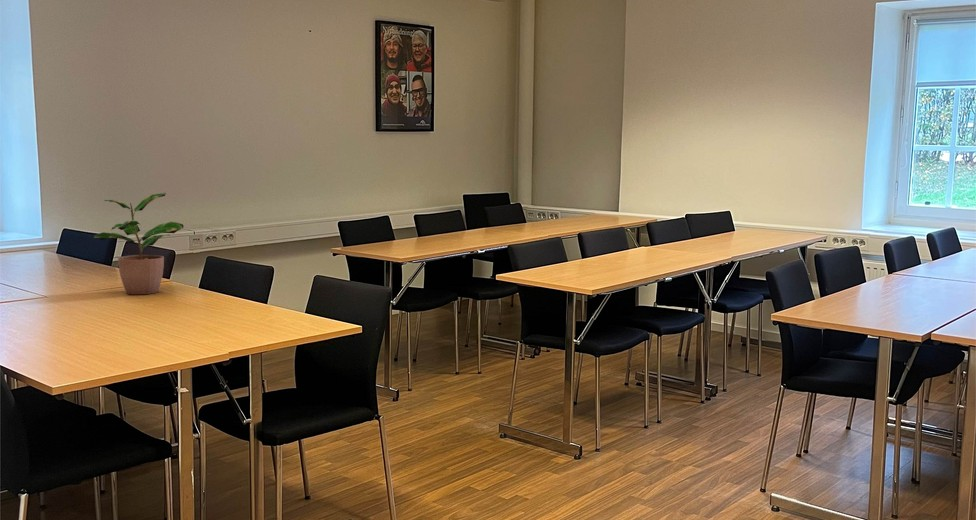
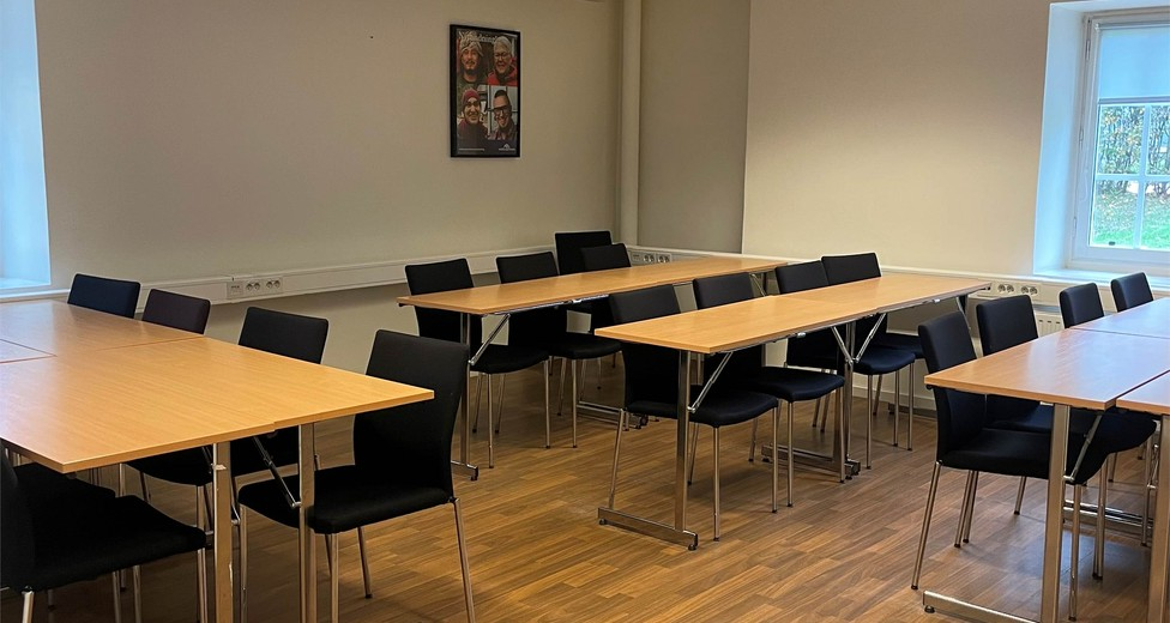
- potted plant (137, 243)
